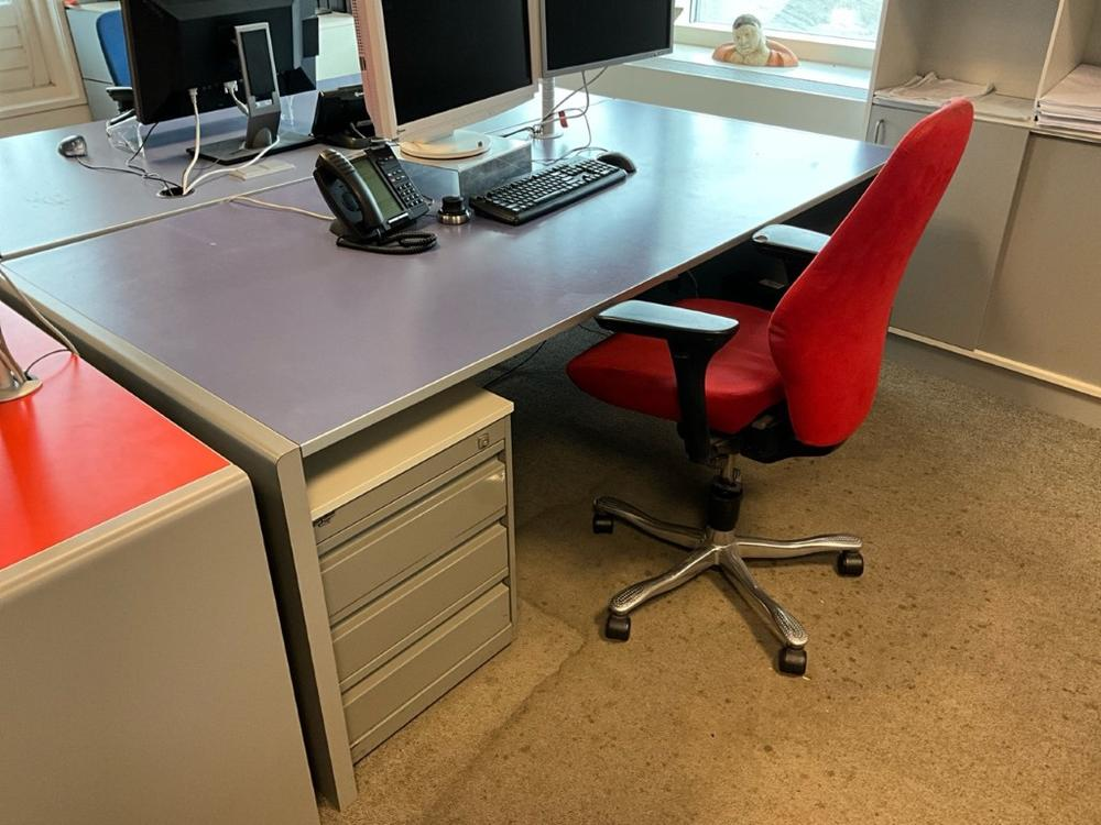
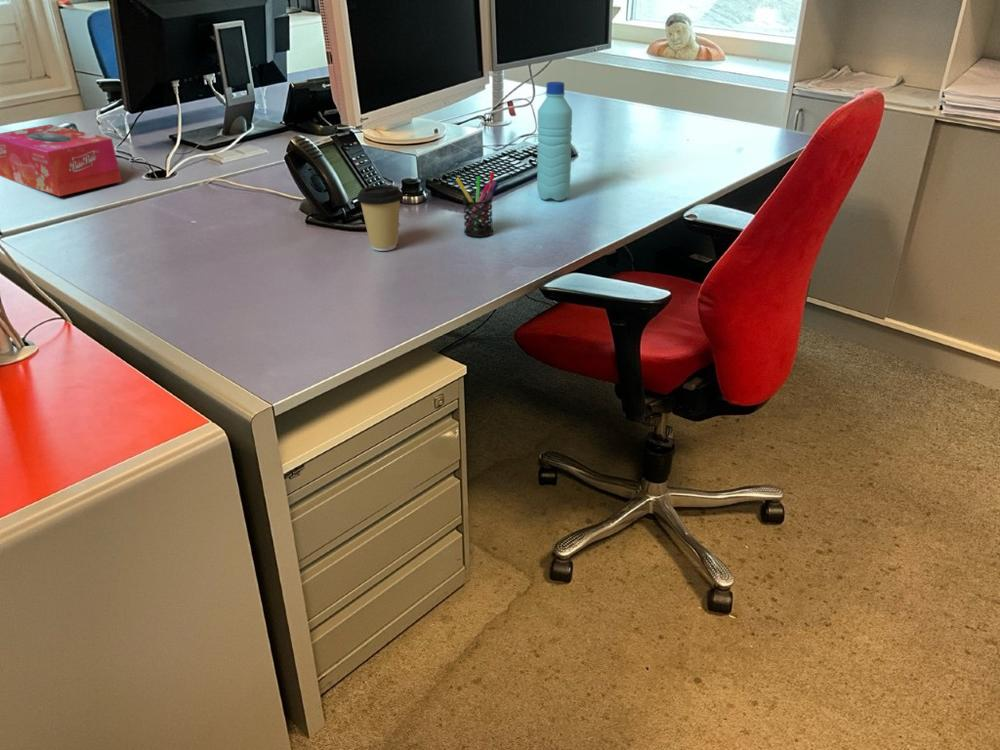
+ water bottle (554, 141)
+ coffee cup (381, 217)
+ pen holder (479, 201)
+ tissue box (54, 158)
